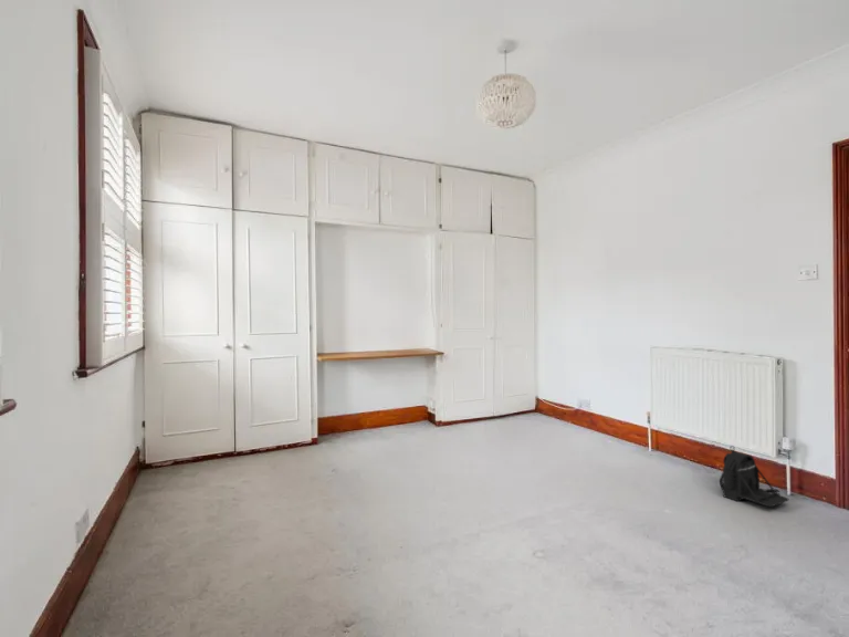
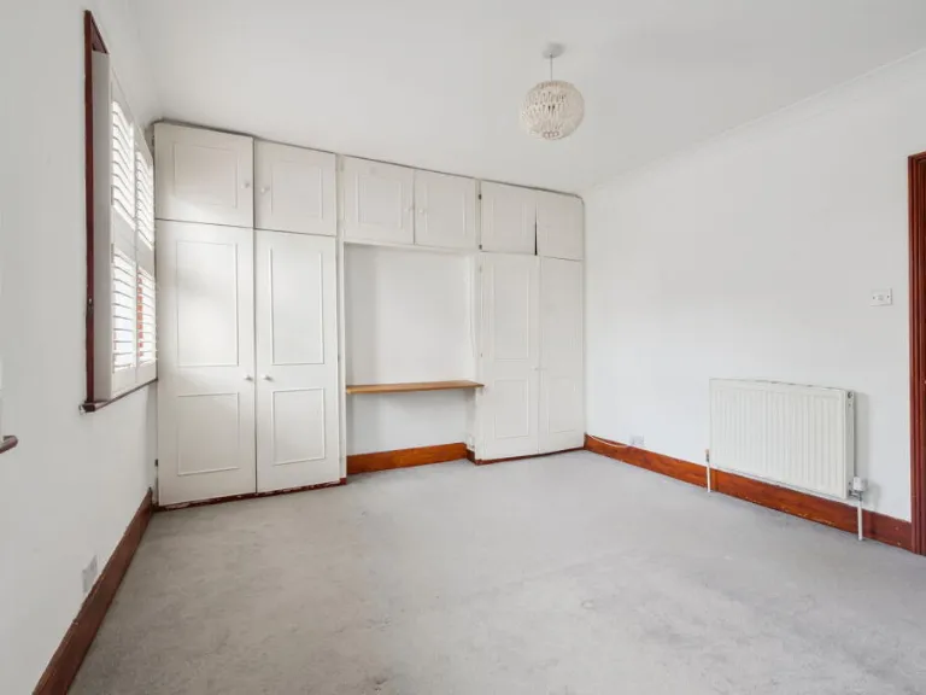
- backpack (756, 472)
